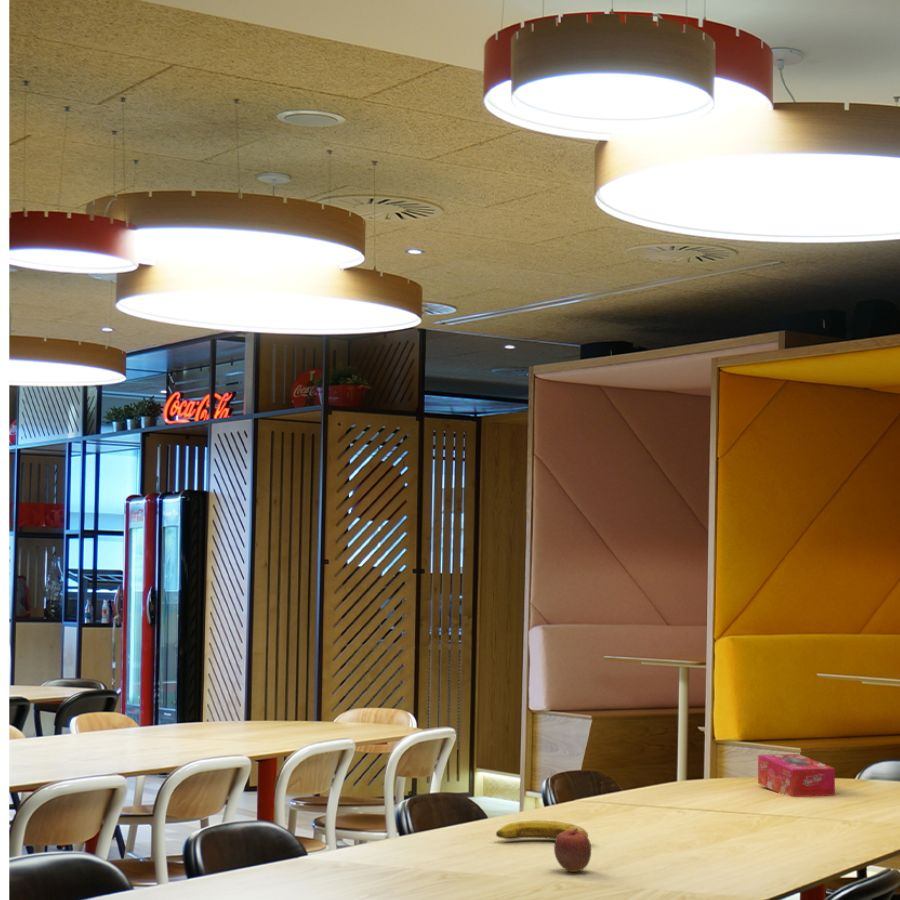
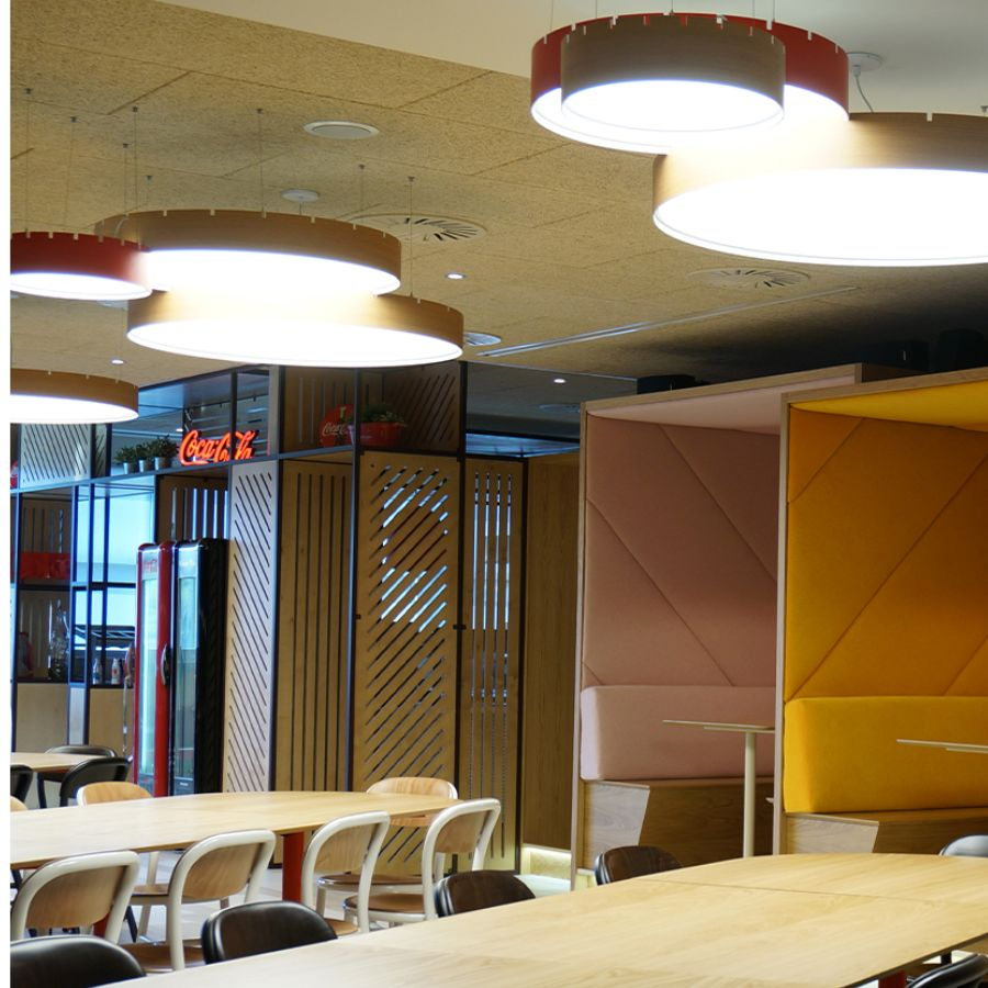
- banana (546, 833)
- tissue box (795, 776)
- apple (572, 849)
